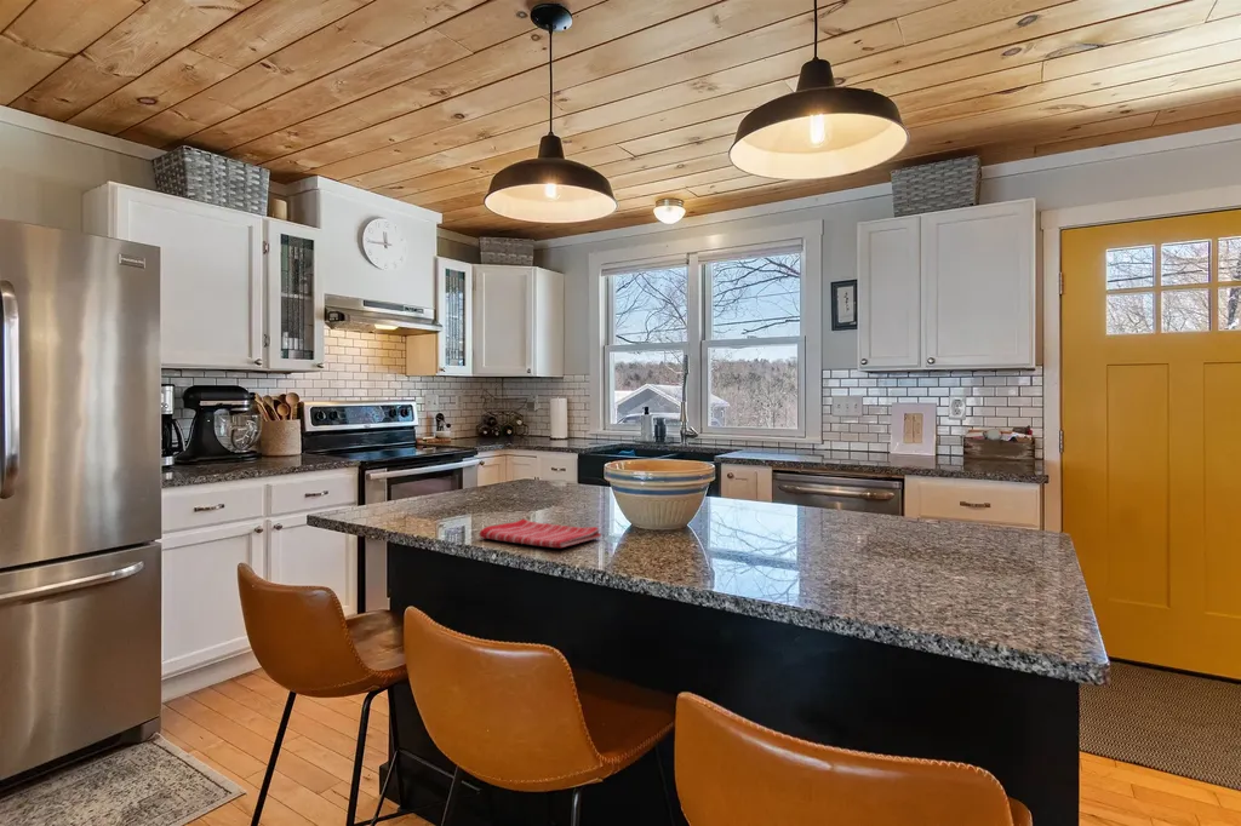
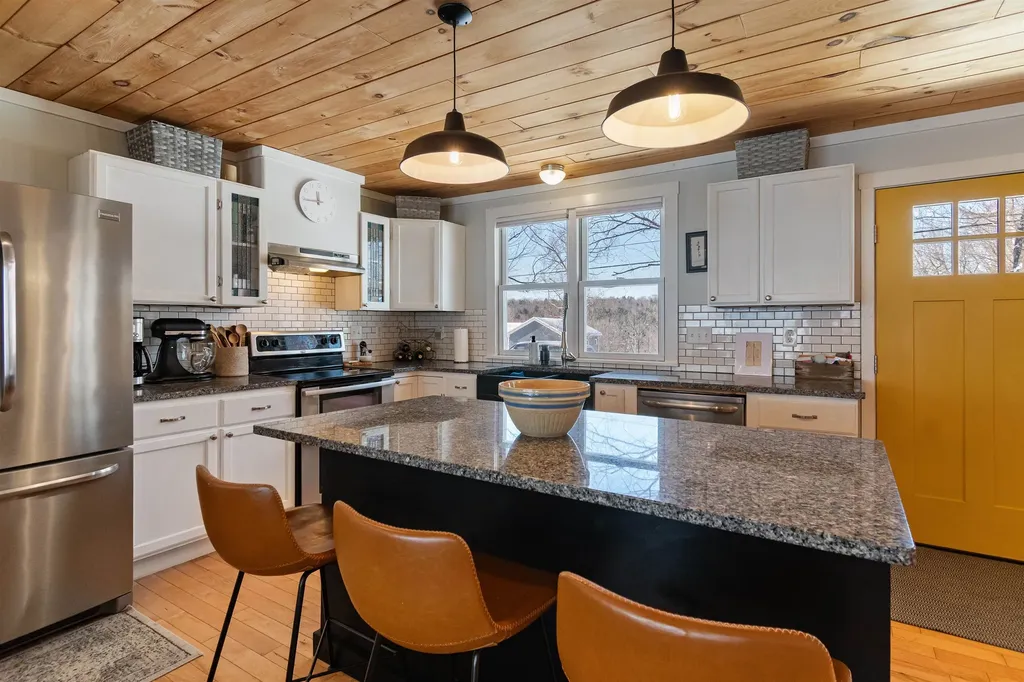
- dish towel (539, 533)
